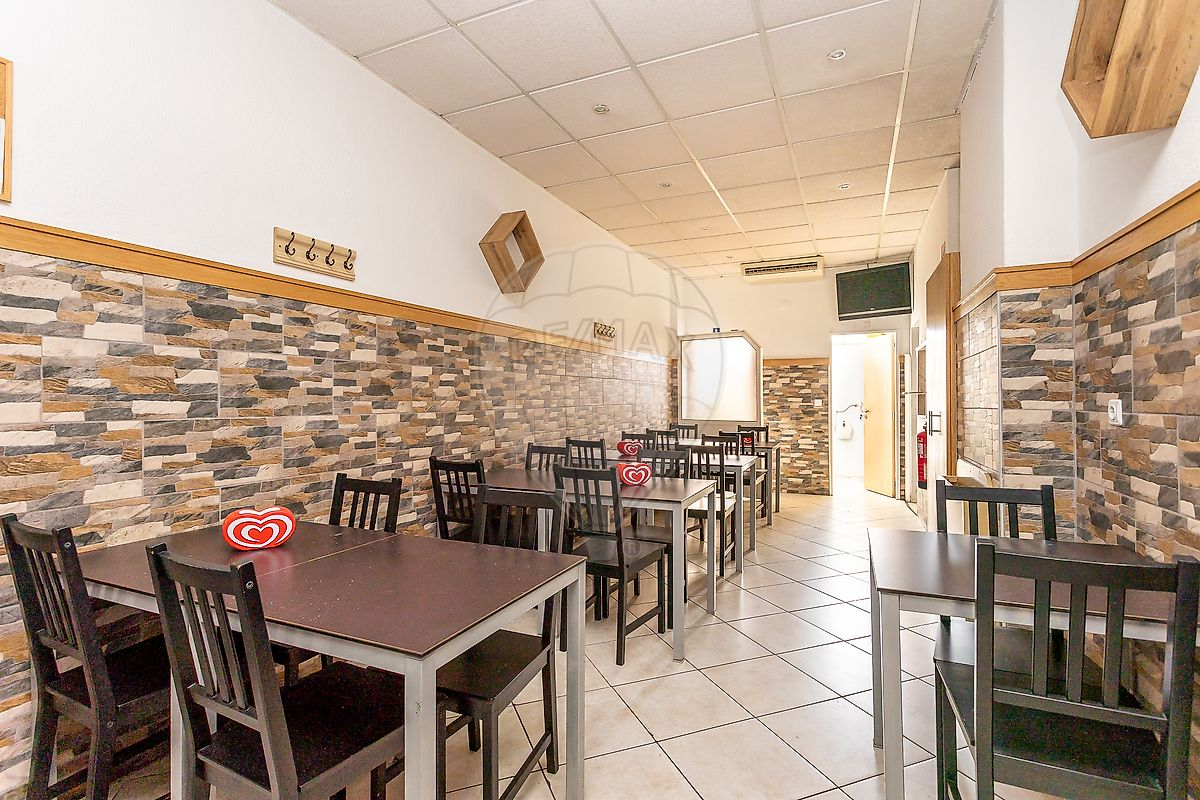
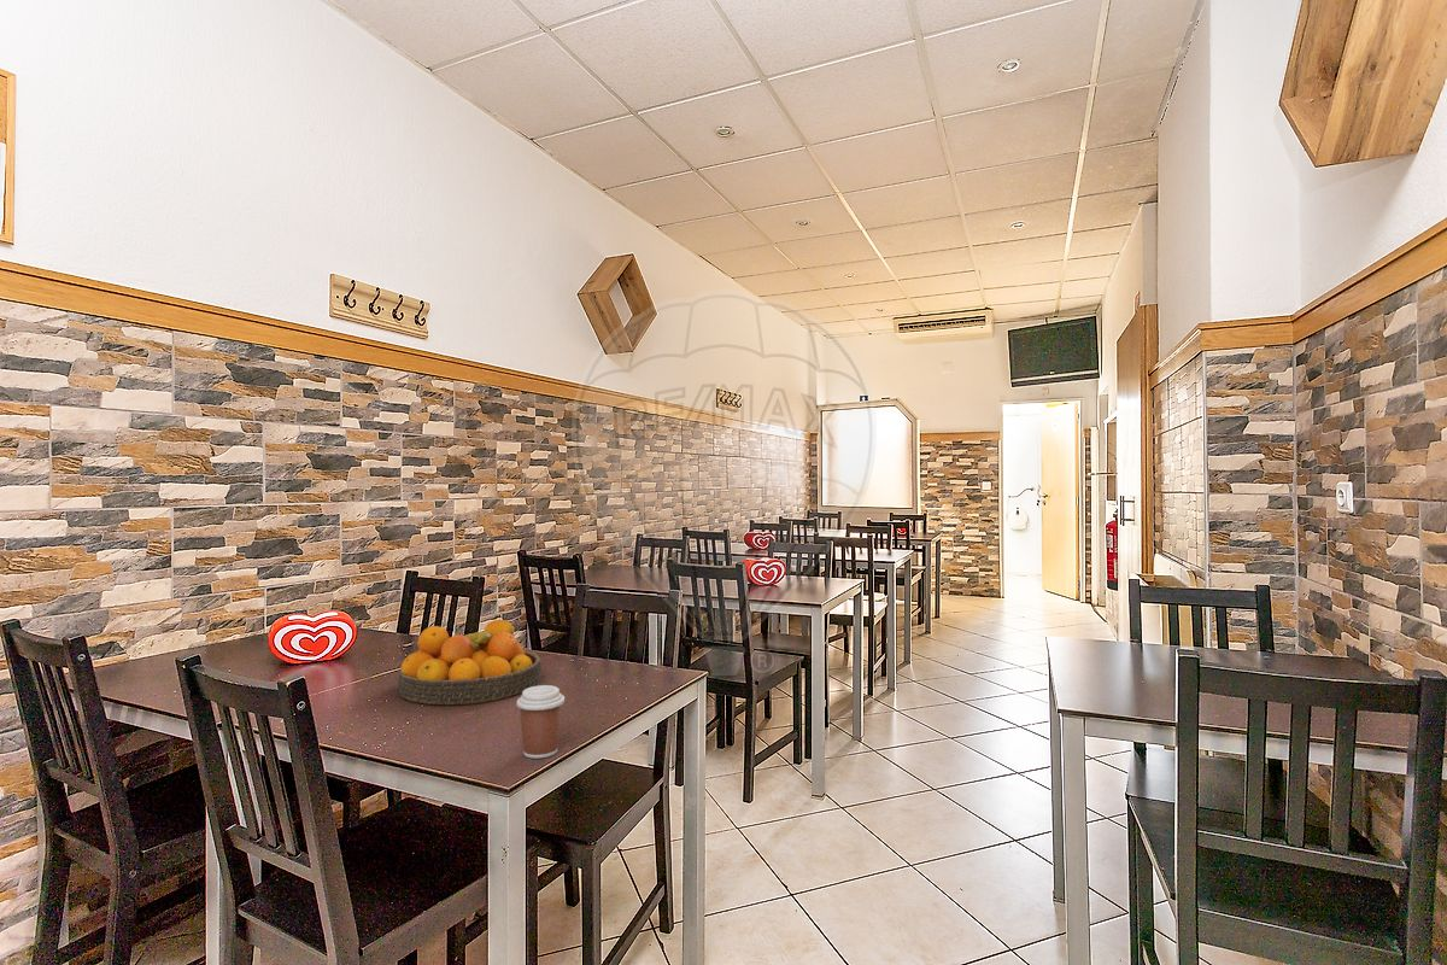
+ fruit bowl (471, 654)
+ coffee cup (540, 720)
